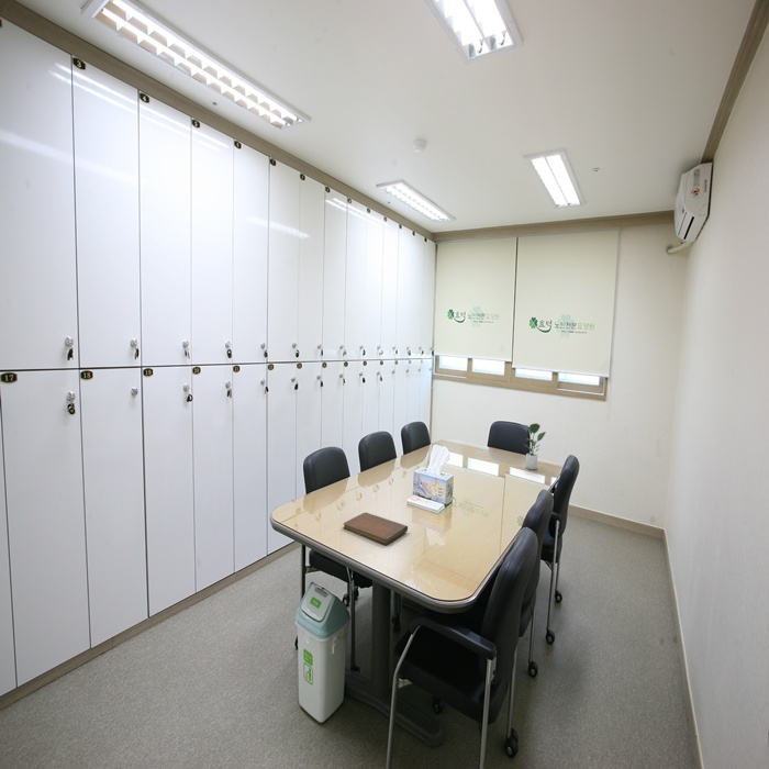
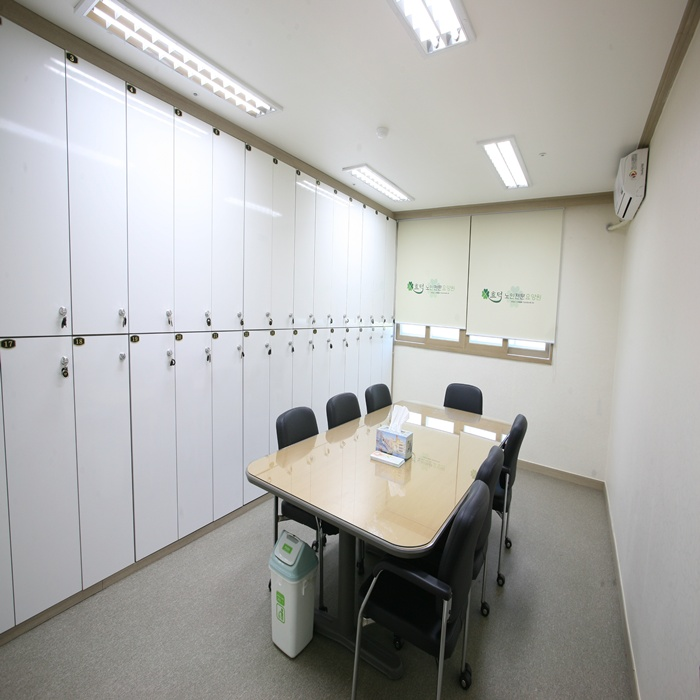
- potted plant (533, 444)
- notebook (375, 526)
